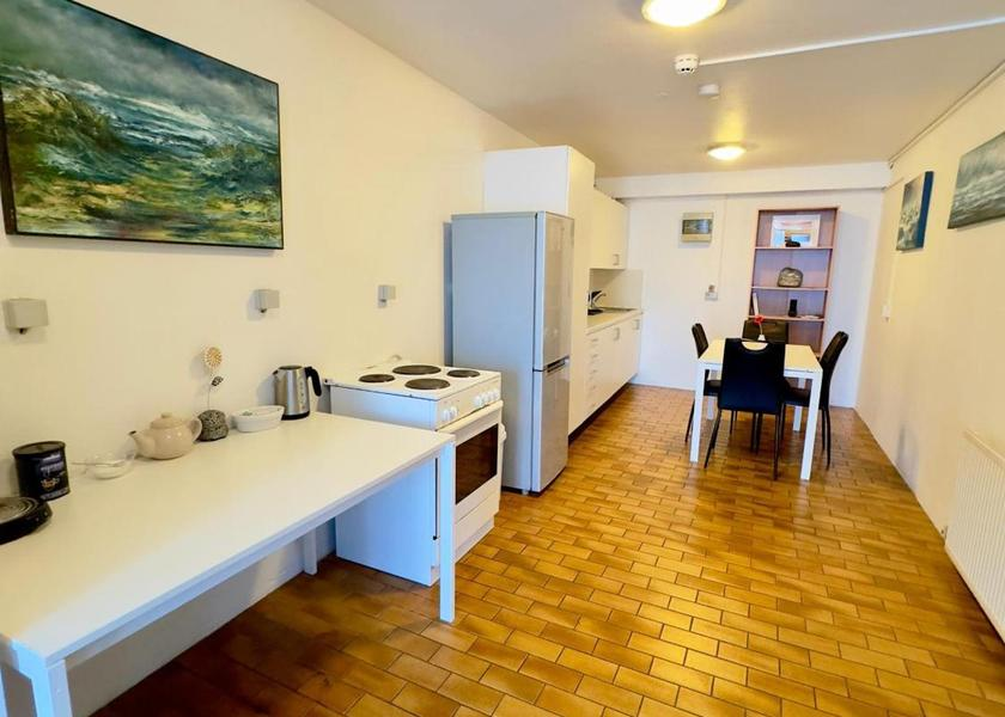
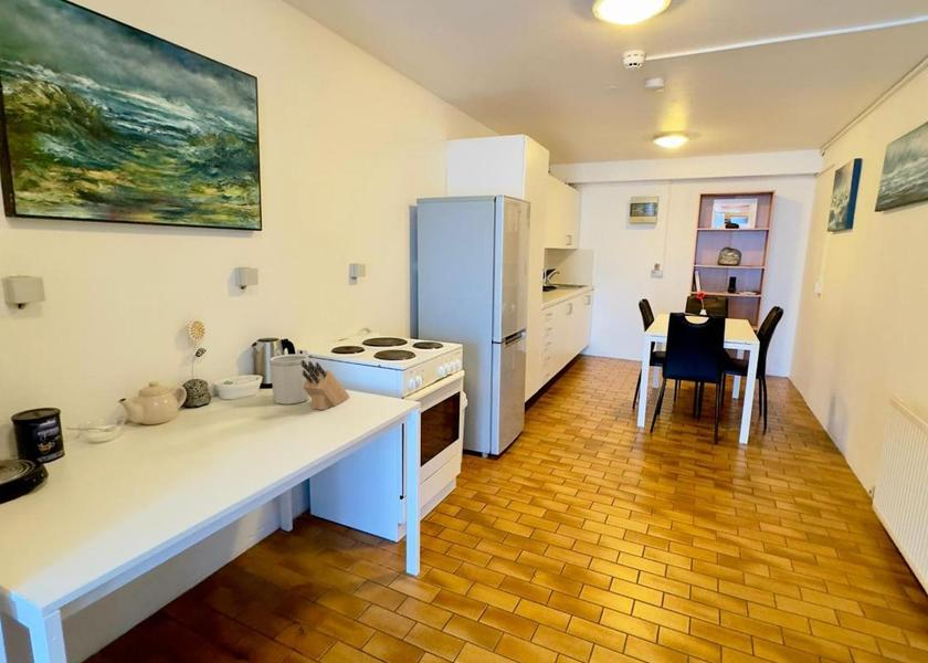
+ knife block (324, 380)
+ utensil holder (289, 378)
